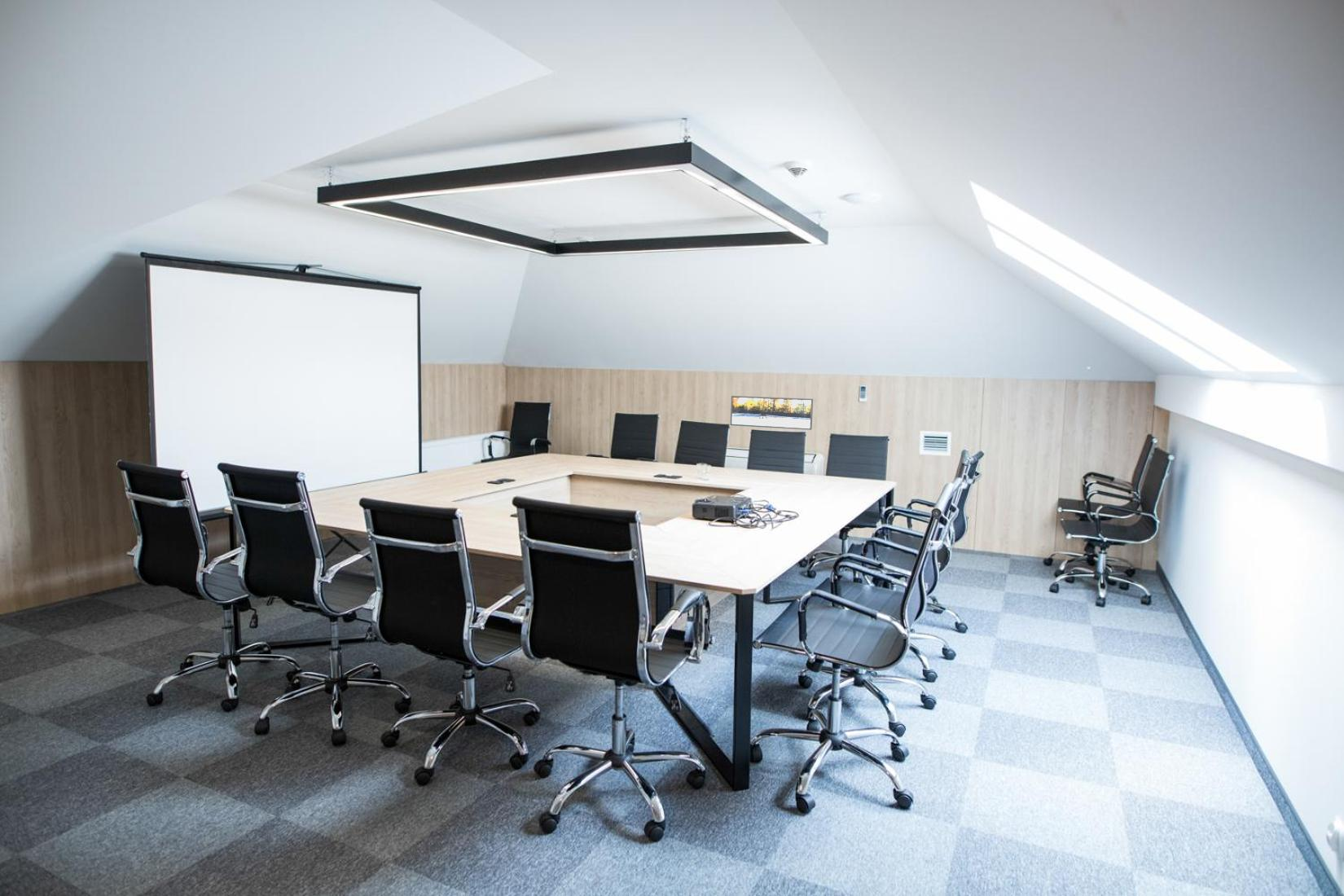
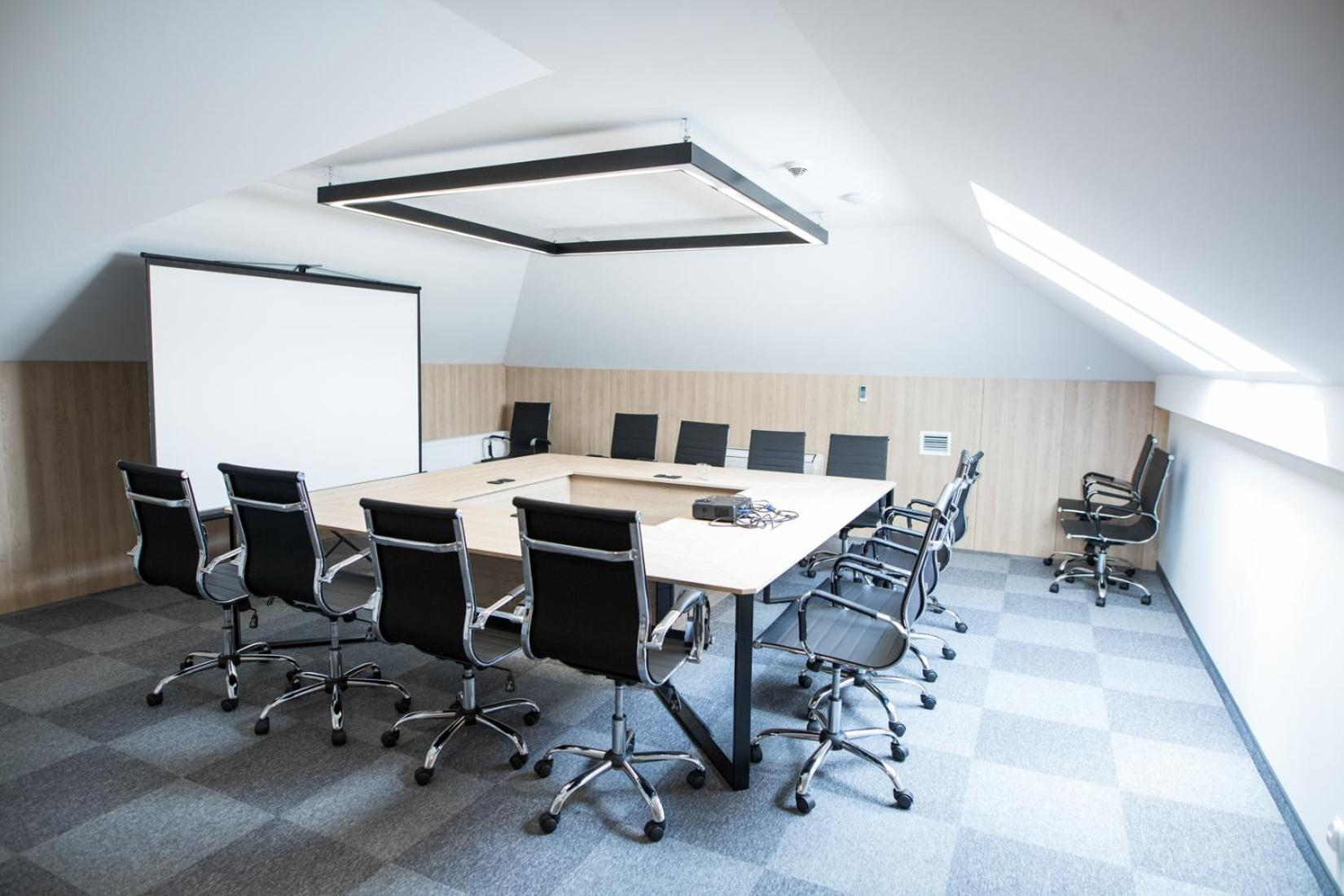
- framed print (771, 412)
